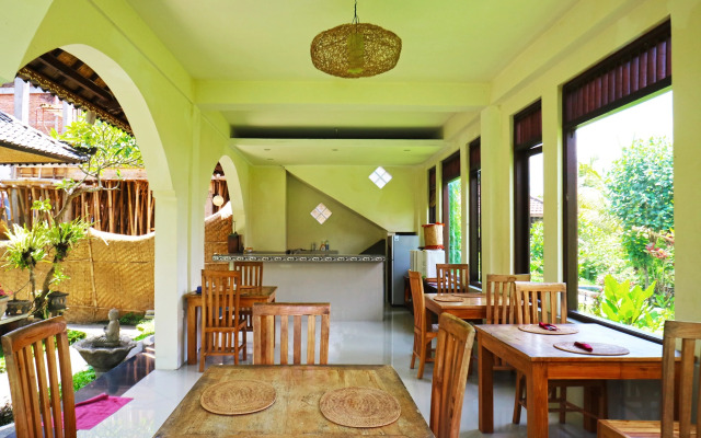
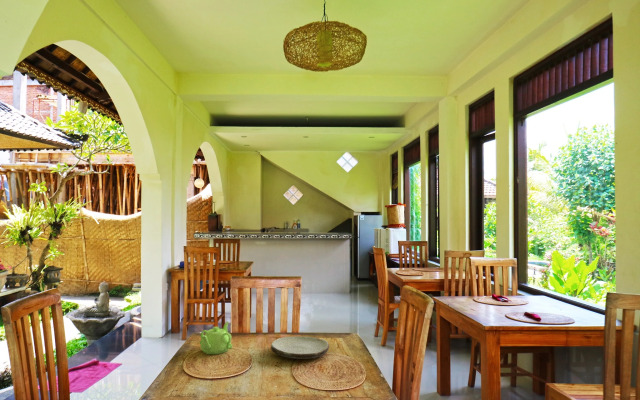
+ plate (300, 347)
+ teapot (215, 338)
